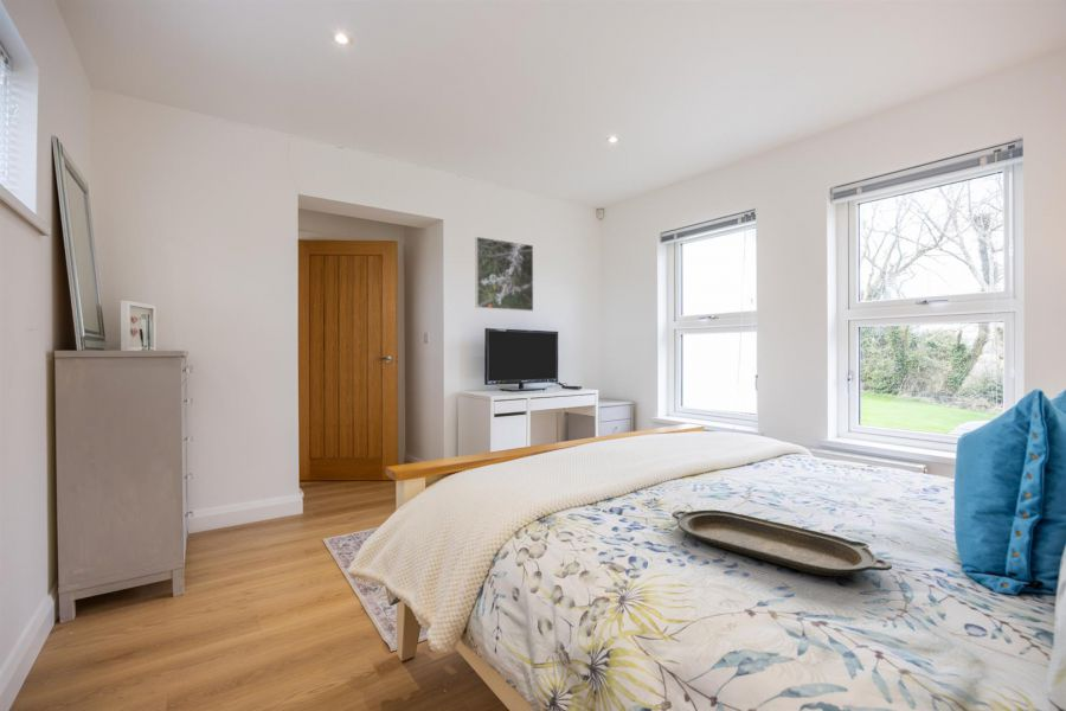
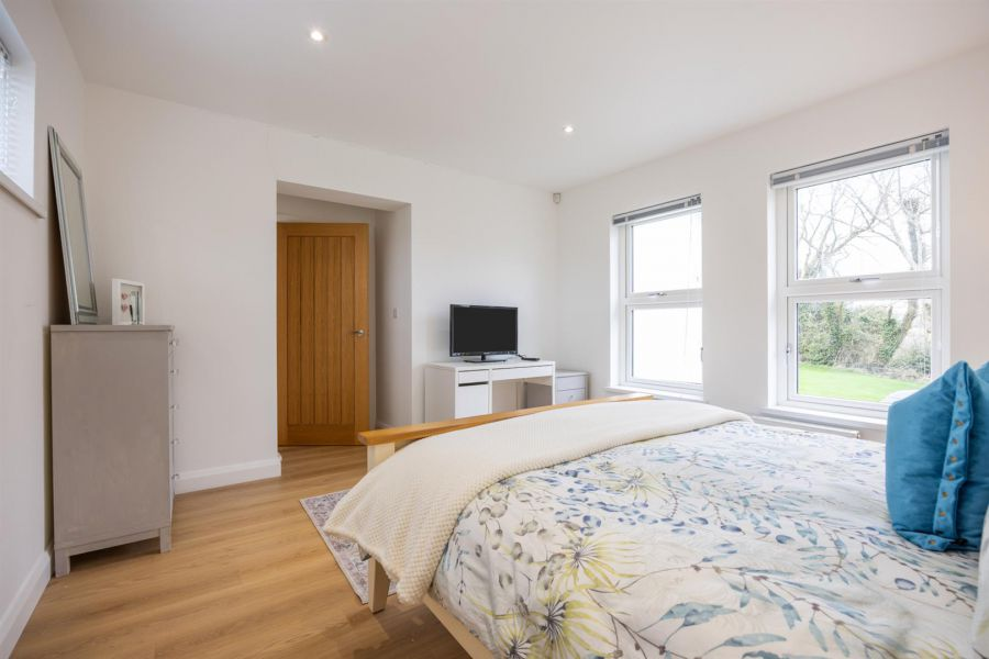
- serving tray (765, 540)
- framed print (505, 275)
